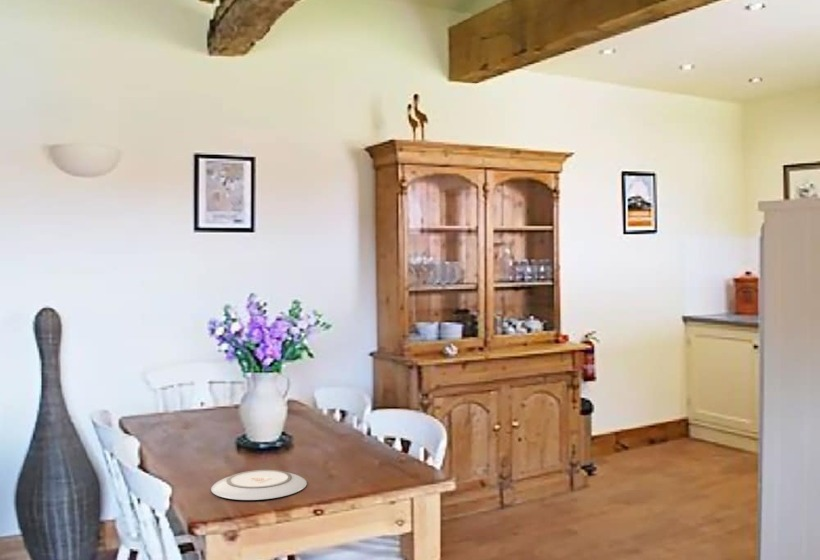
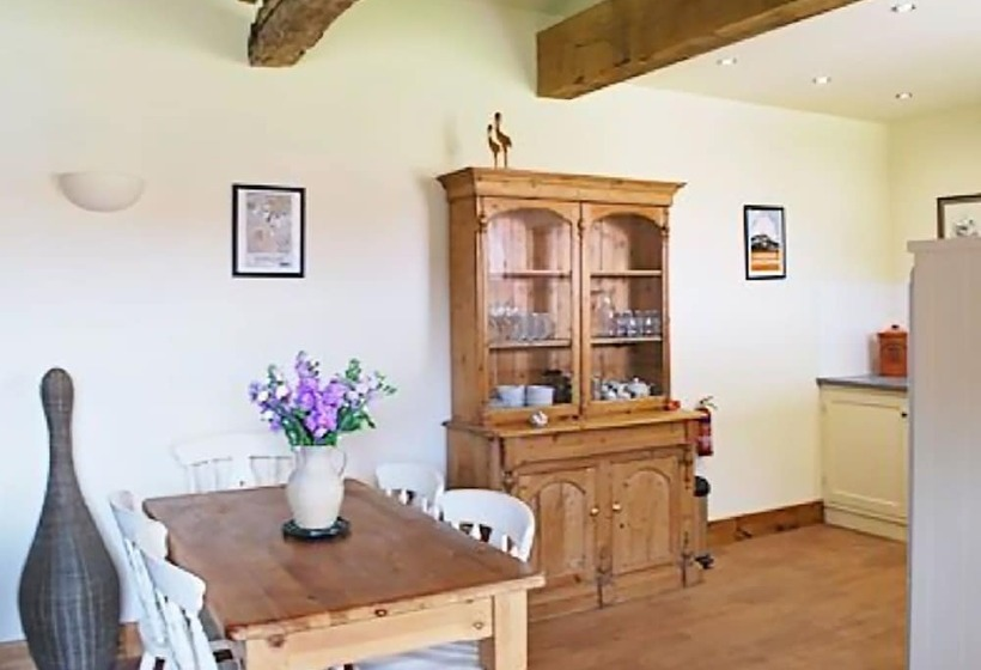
- plate (259, 482)
